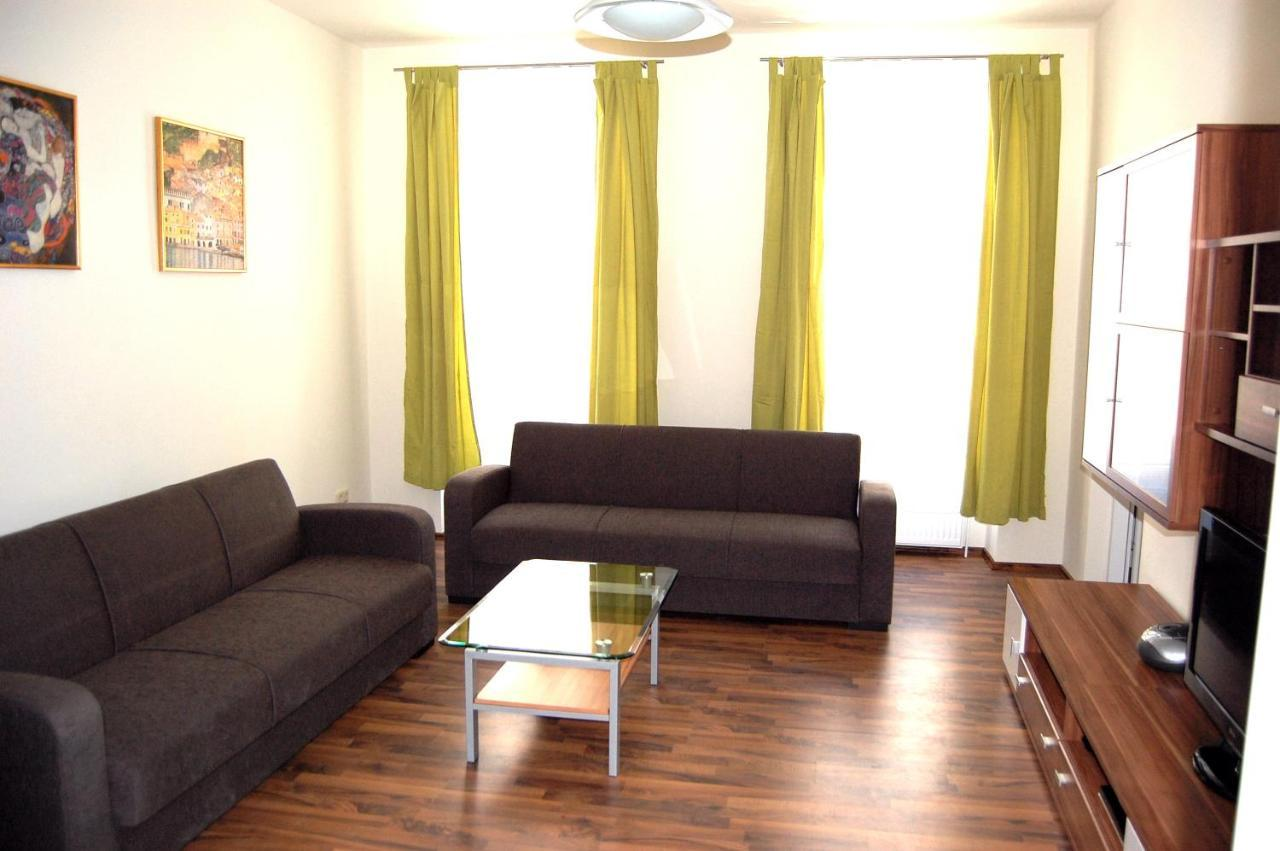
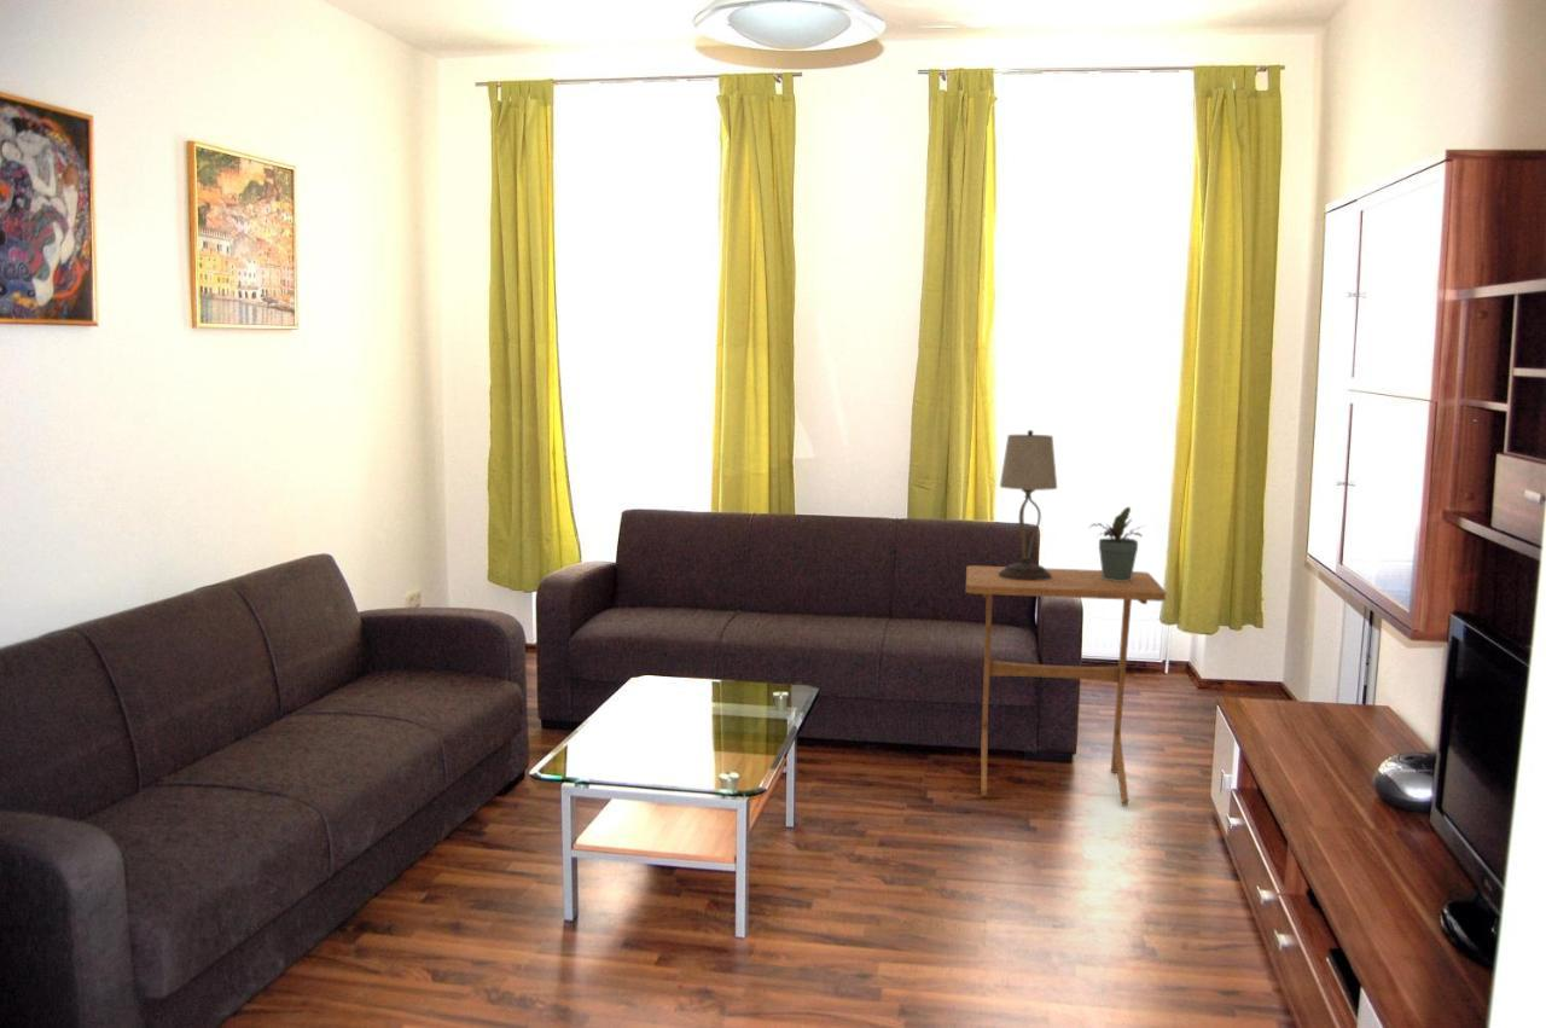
+ table lamp (1027, 501)
+ potted plant (1117, 542)
+ side table (1056, 676)
